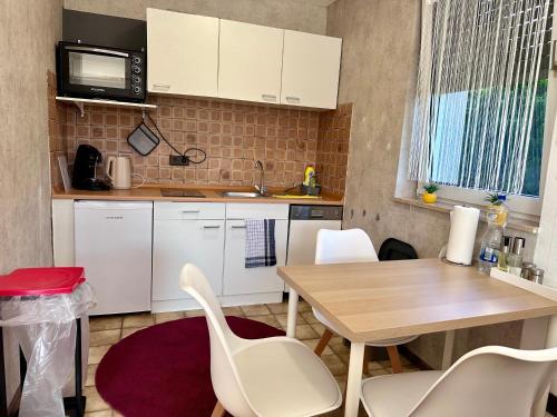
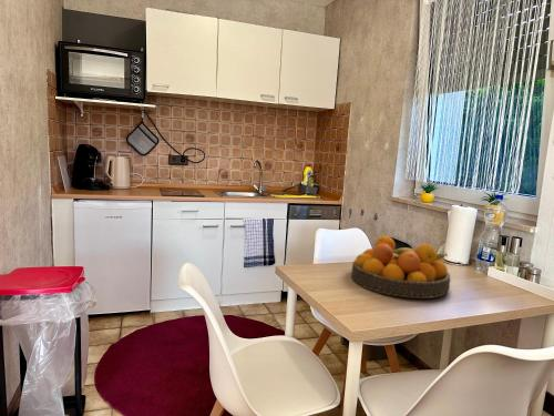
+ fruit bowl (400, 262)
